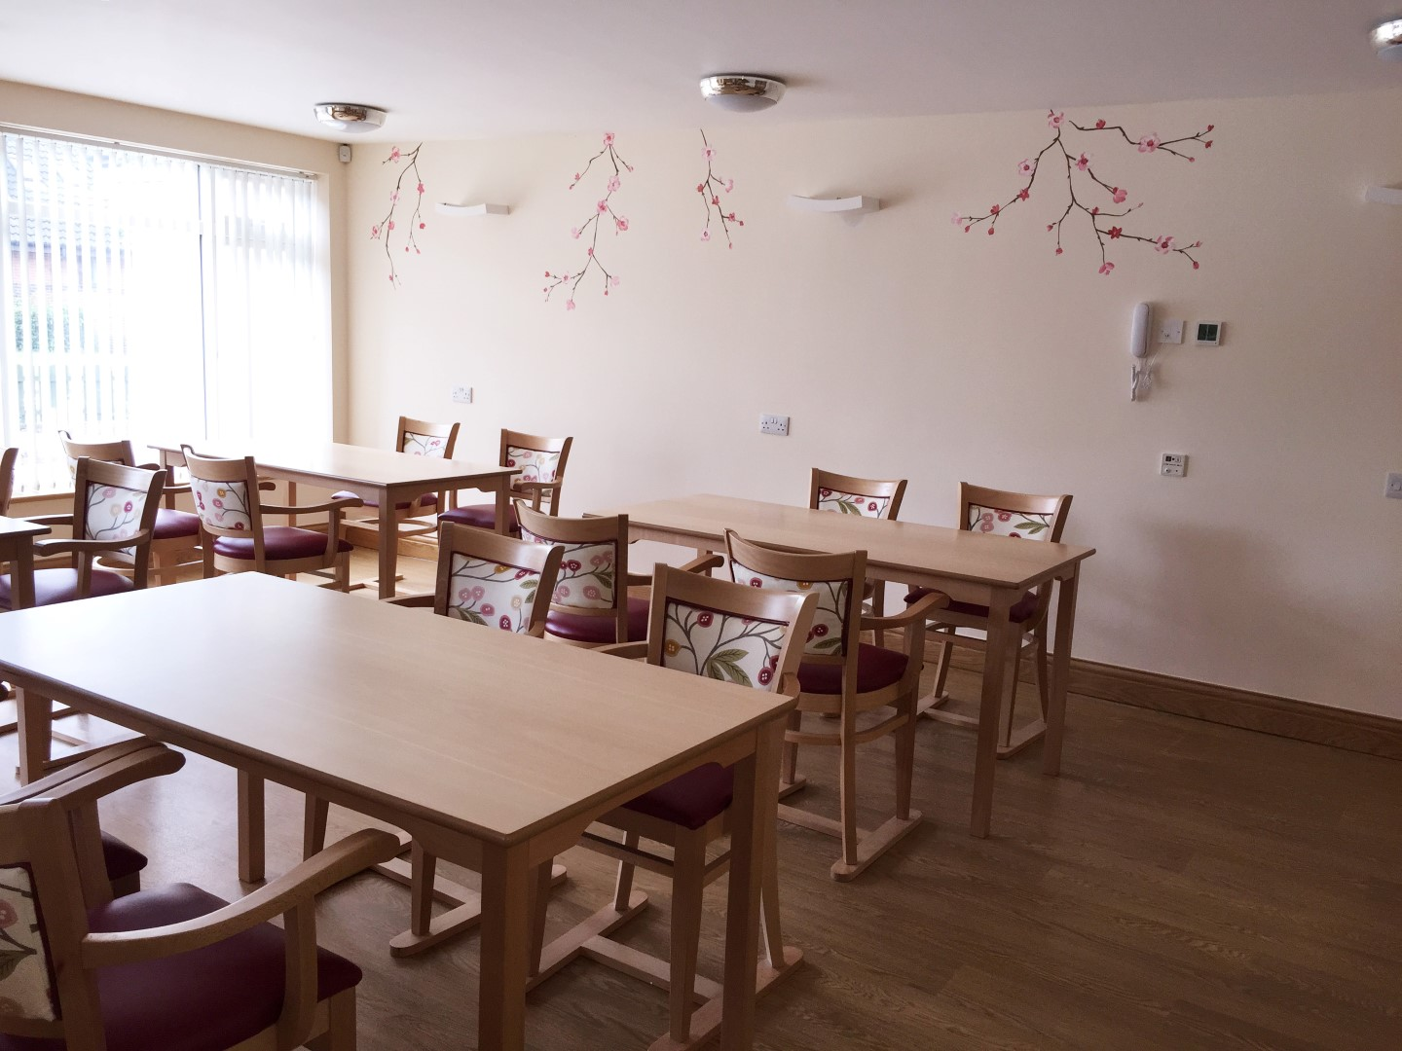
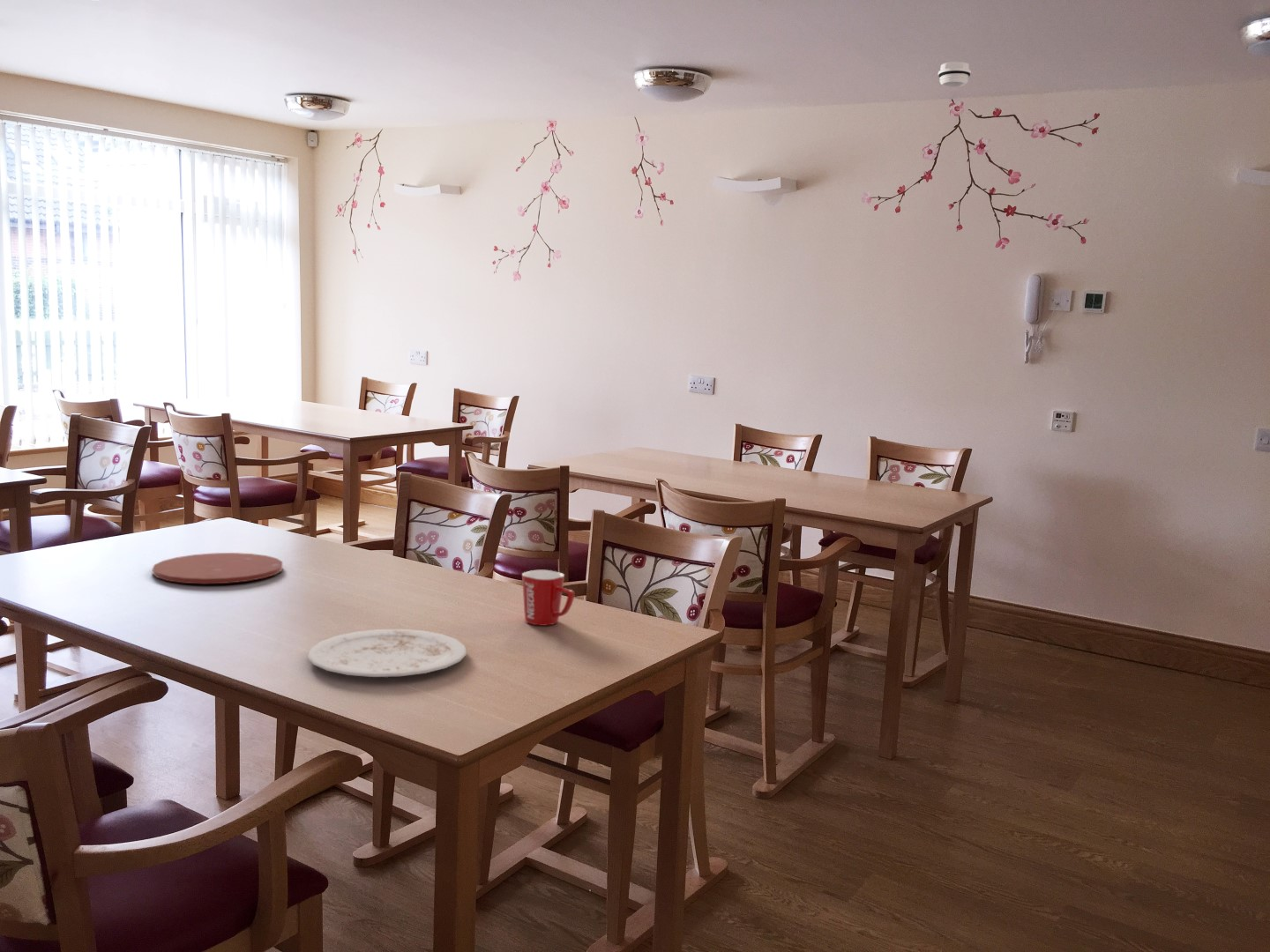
+ plate (388, 653)
+ plate (219, 567)
+ mug (549, 599)
+ smoke detector (954, 74)
